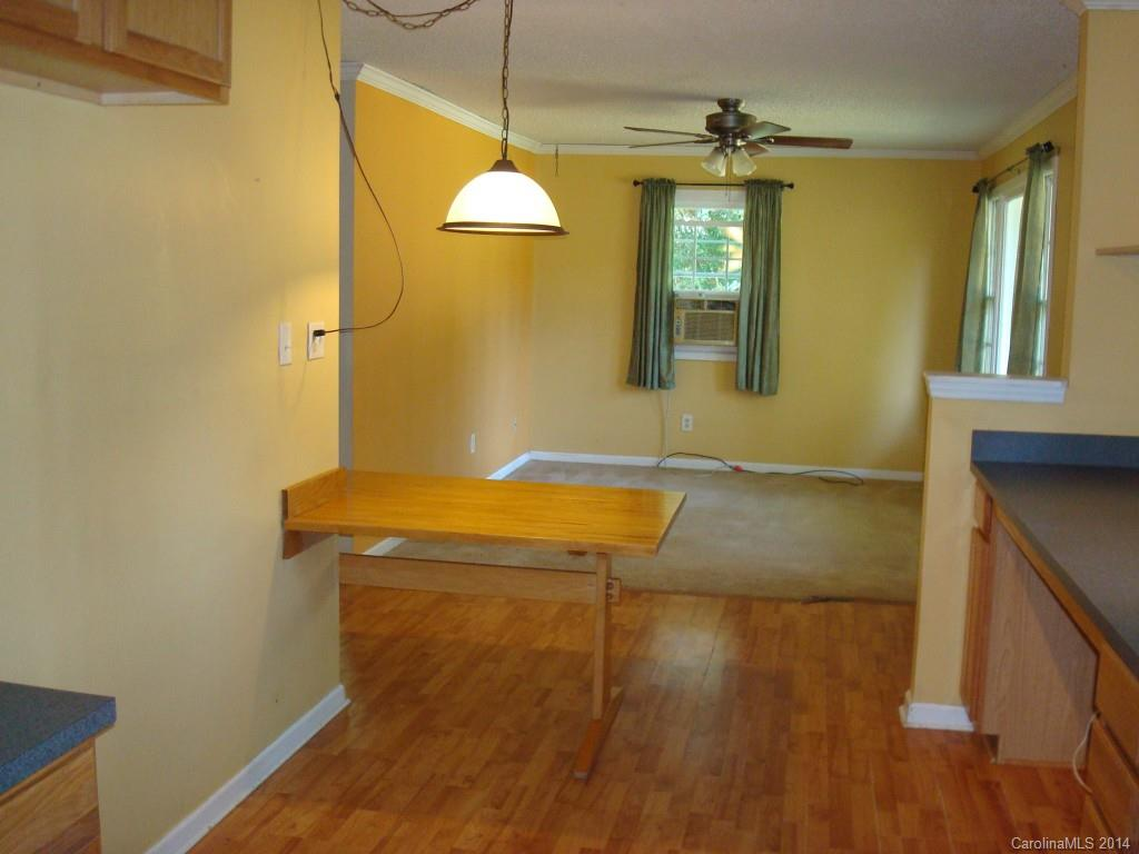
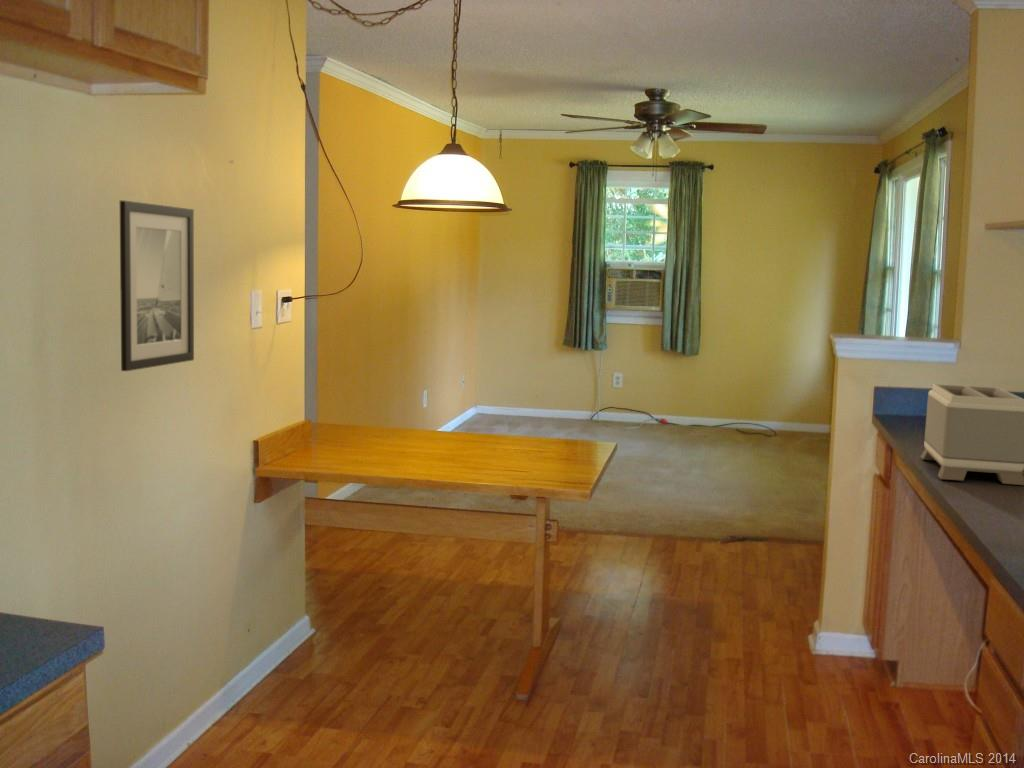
+ wall art (159, 285)
+ toaster (971, 430)
